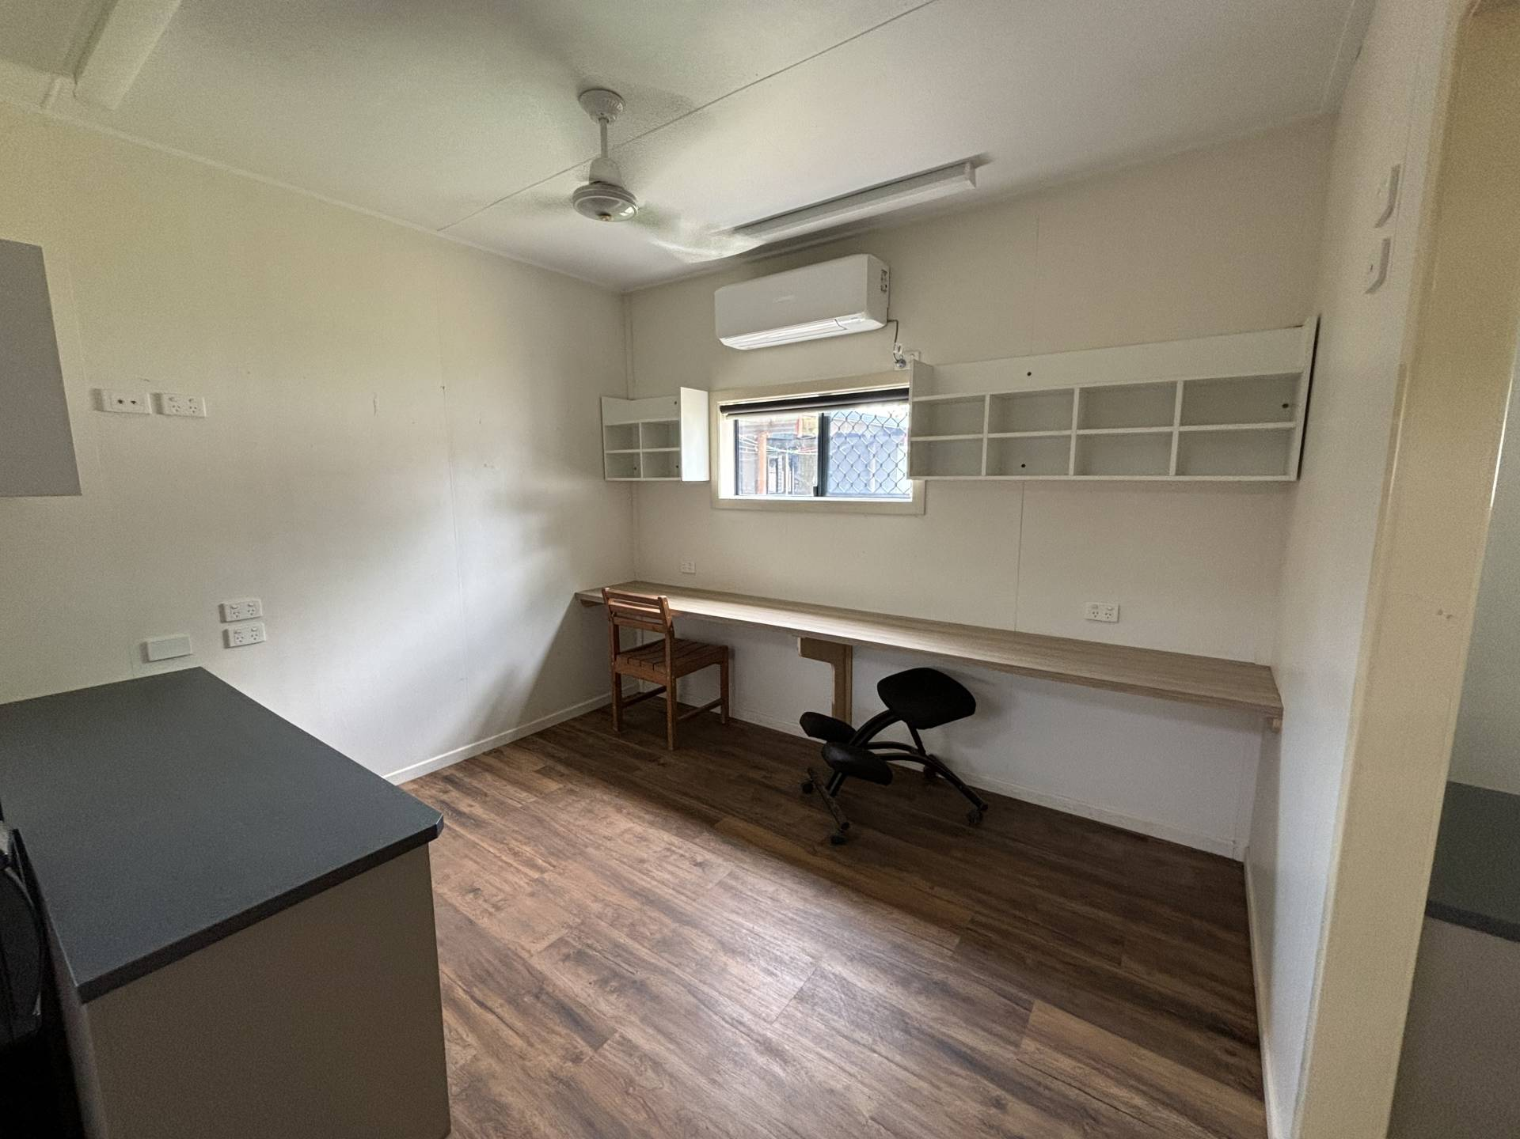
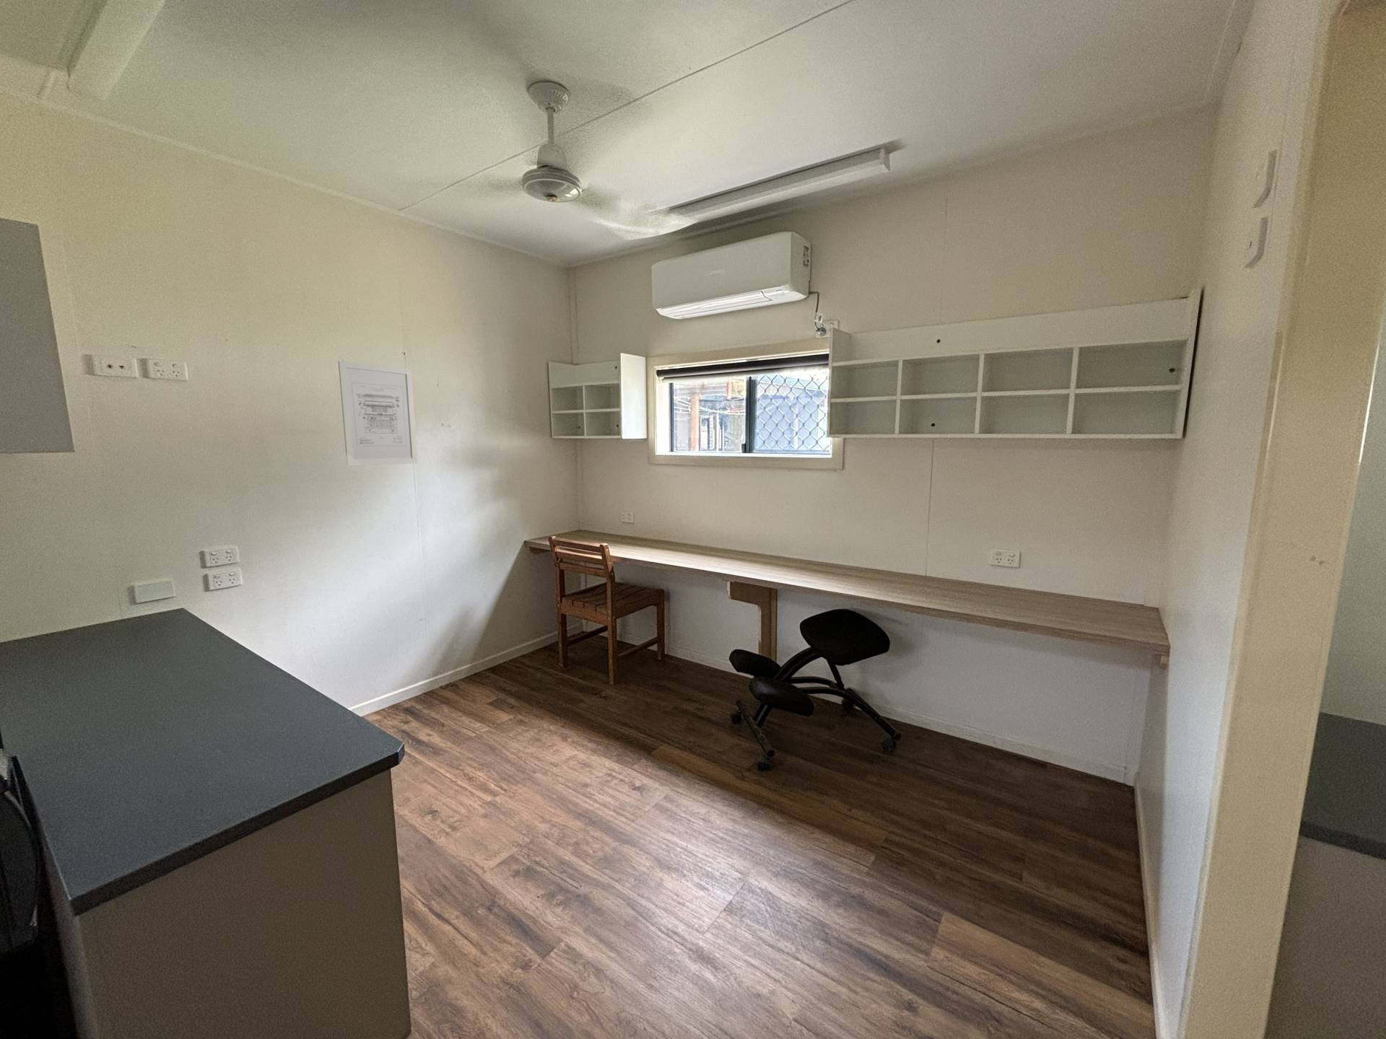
+ wall art (381, 415)
